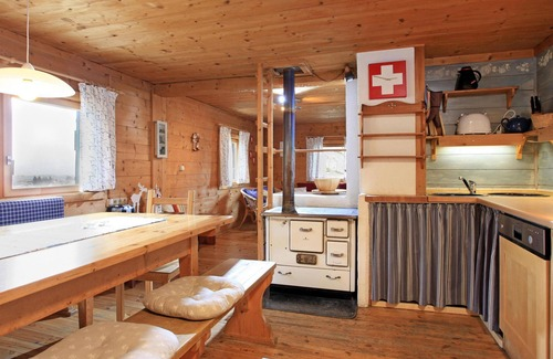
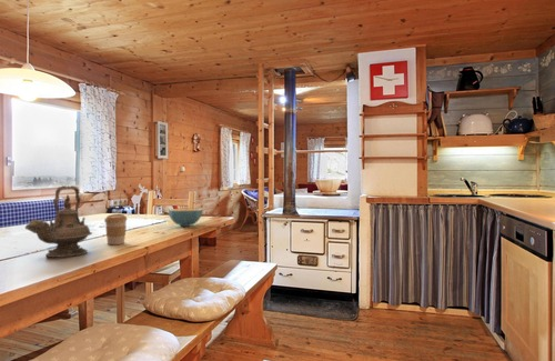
+ coffee cup (115, 229)
+ teapot (57, 221)
+ cereal bowl (185, 218)
